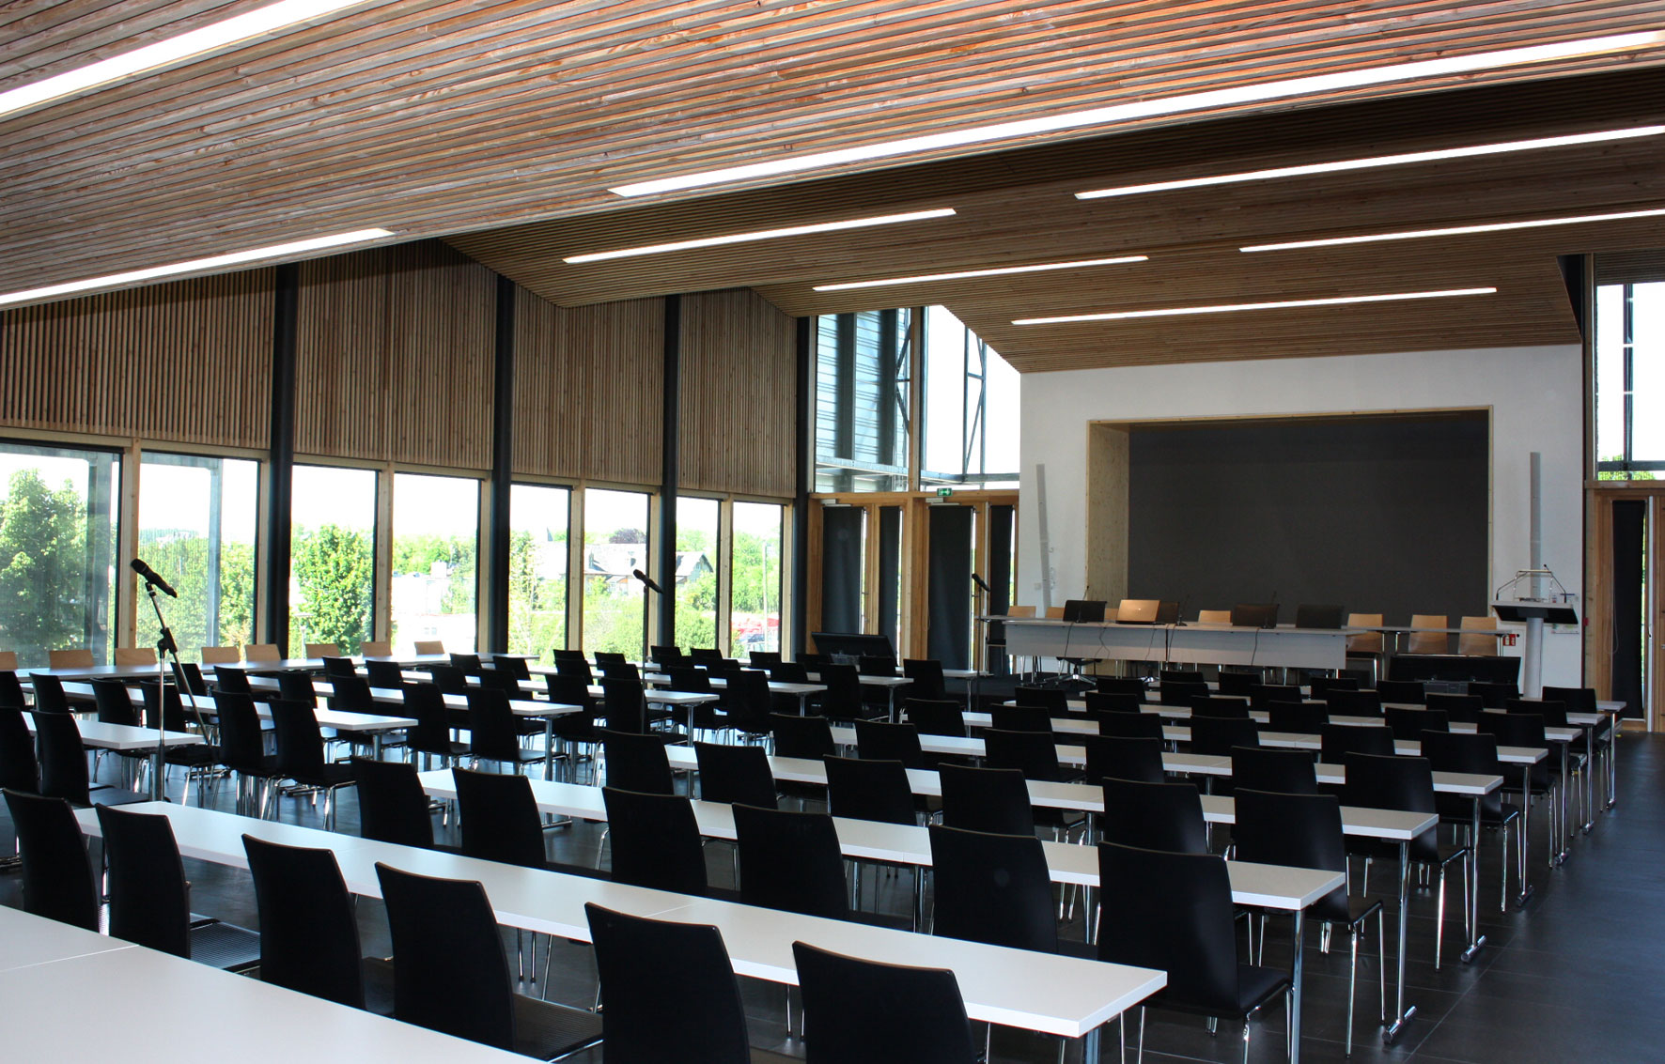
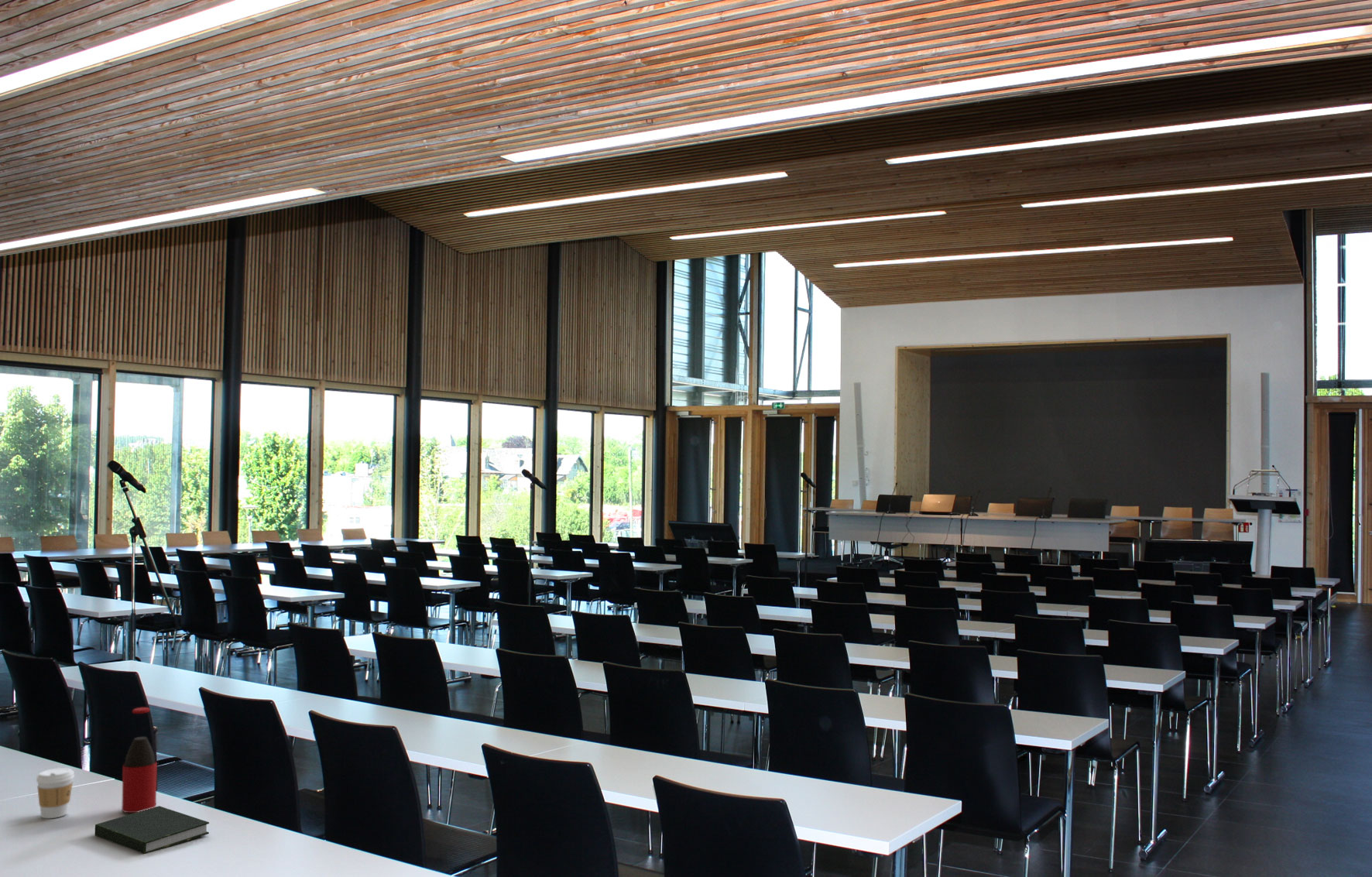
+ coffee cup (55, 792)
+ book (152, 829)
+ bottle (139, 759)
